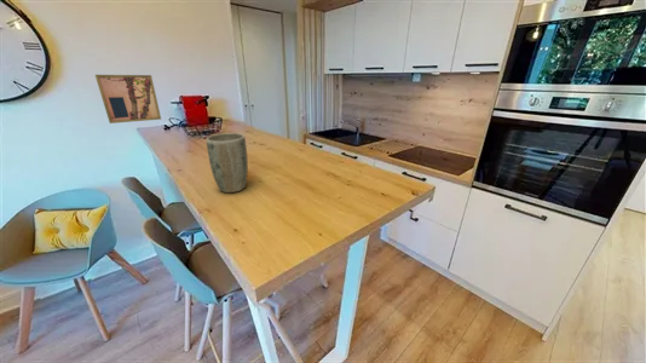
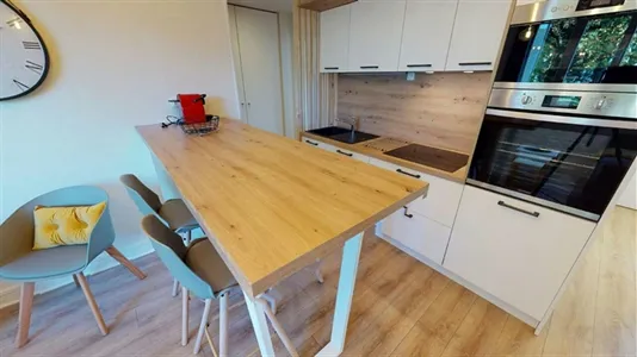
- plant pot (229, 162)
- wall art (131, 98)
